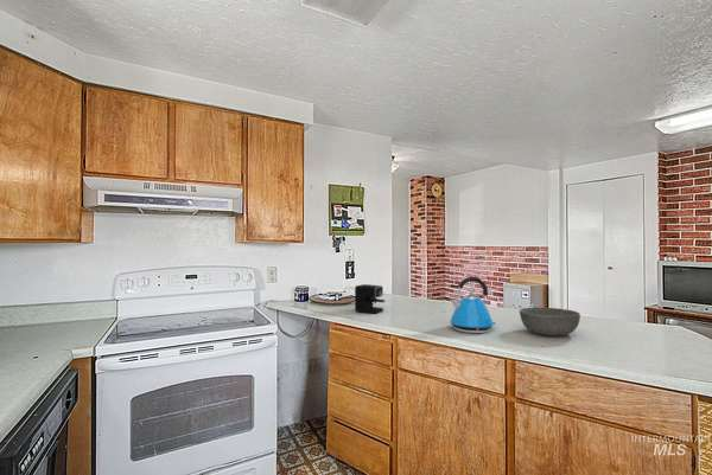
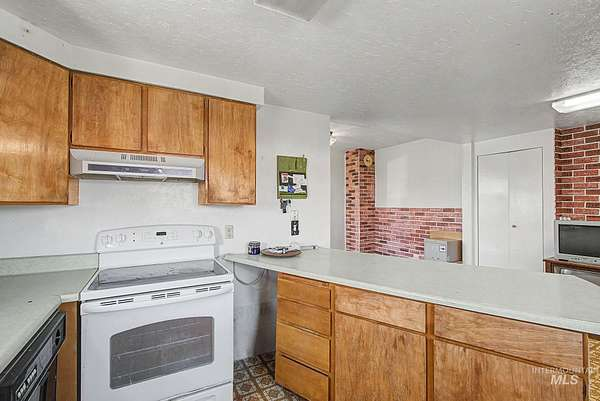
- bowl (548, 321)
- kettle (472, 302)
- coffee maker (374, 296)
